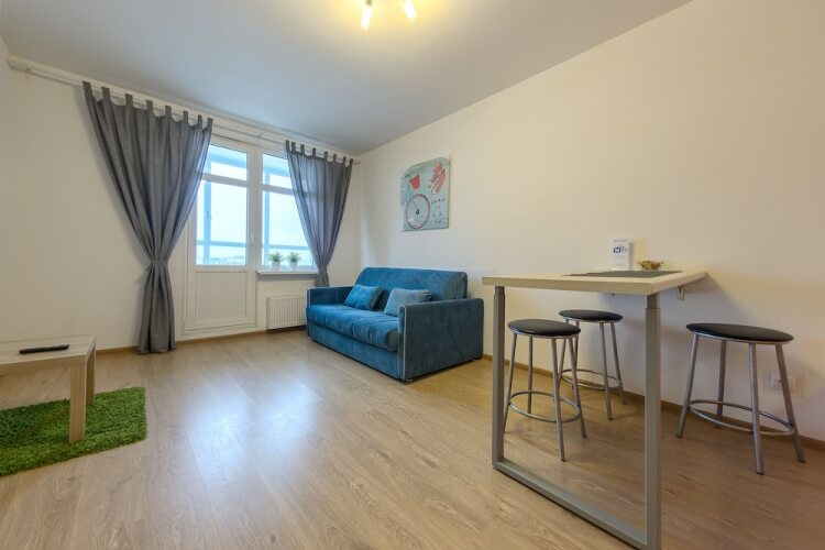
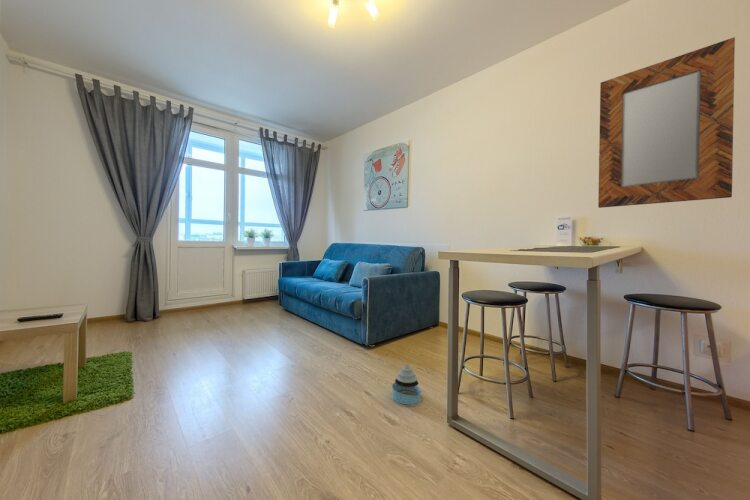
+ stacking toy (406, 380)
+ home mirror (658, 133)
